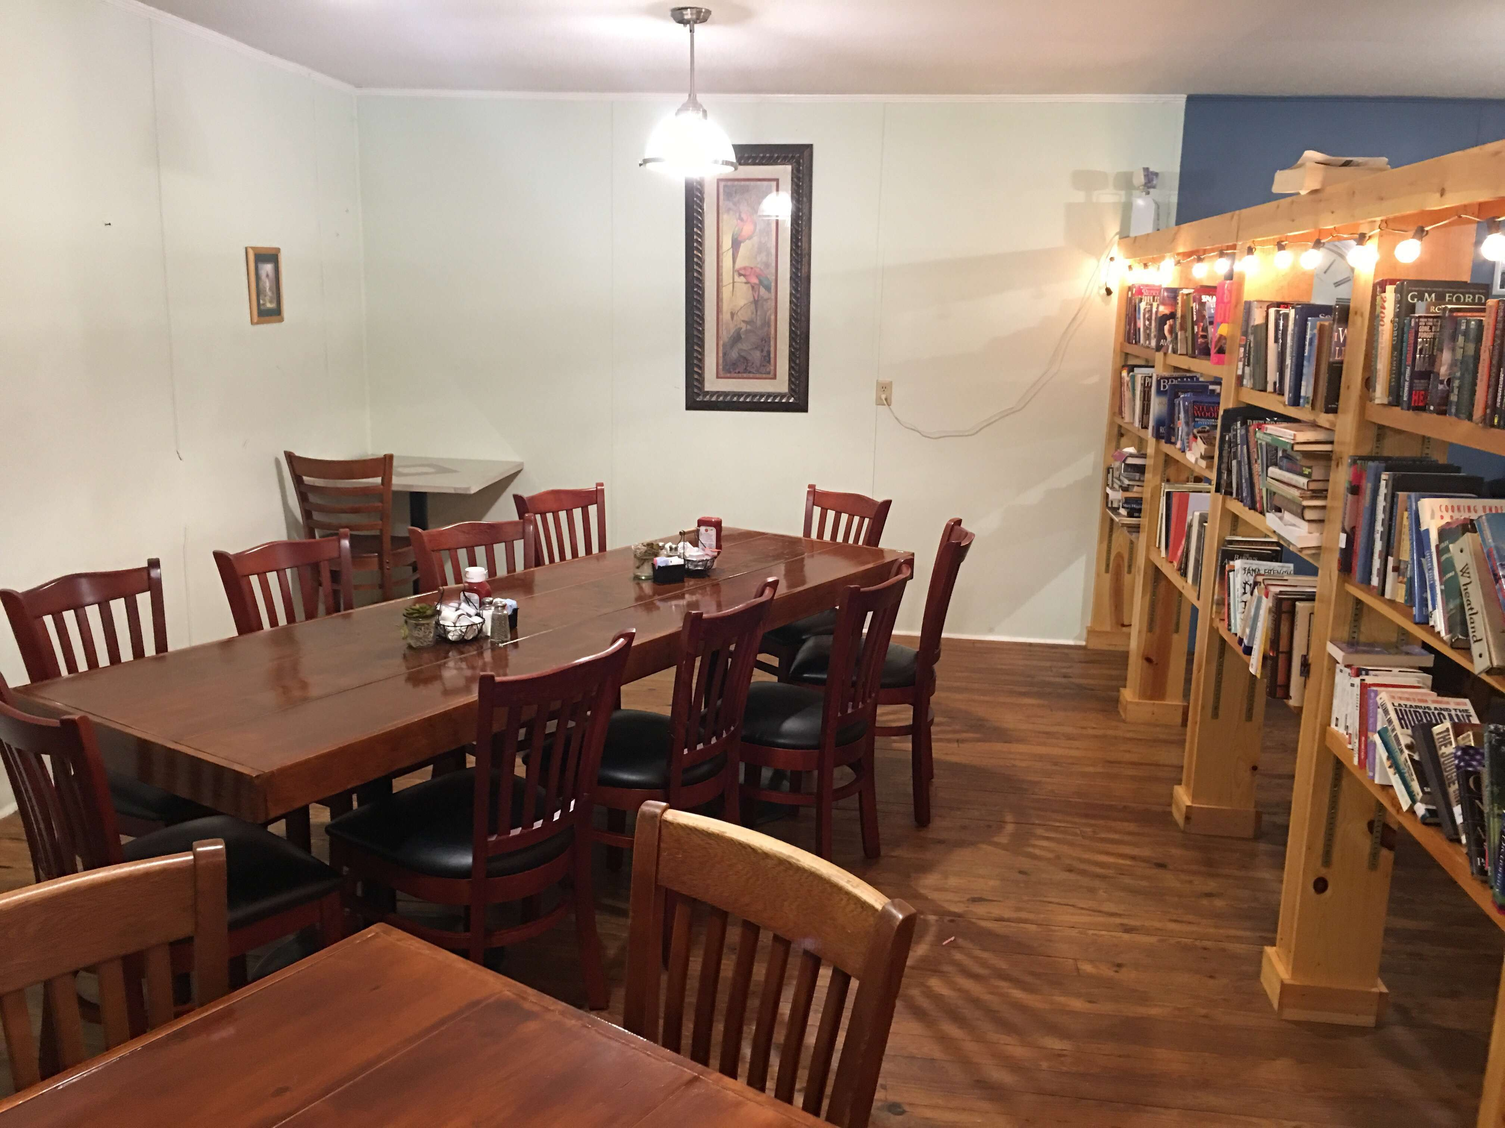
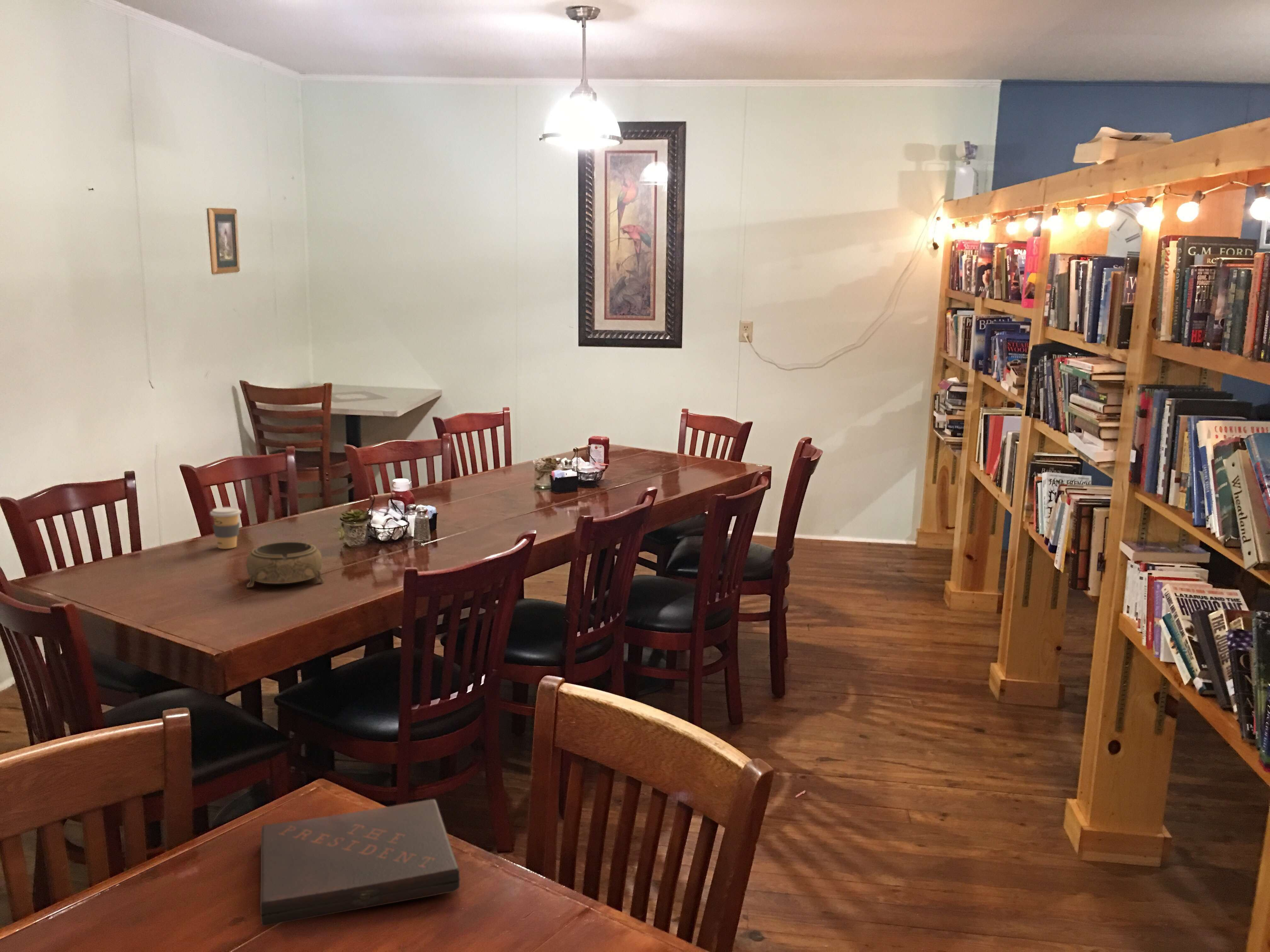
+ coffee cup (226, 528)
+ decorative bowl (287, 564)
+ book (357, 856)
